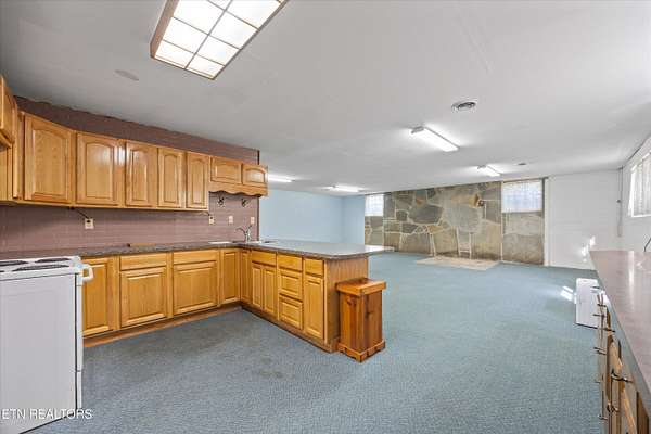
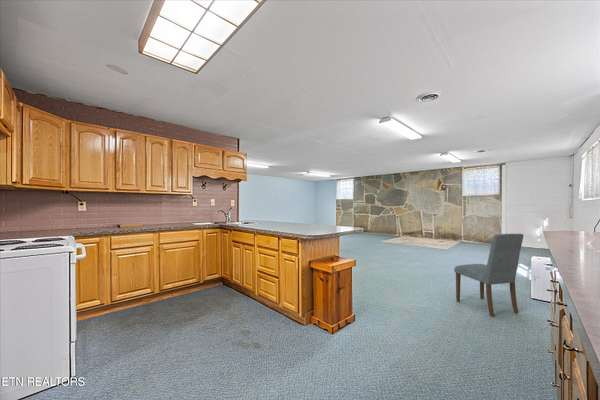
+ dining chair (487, 269)
